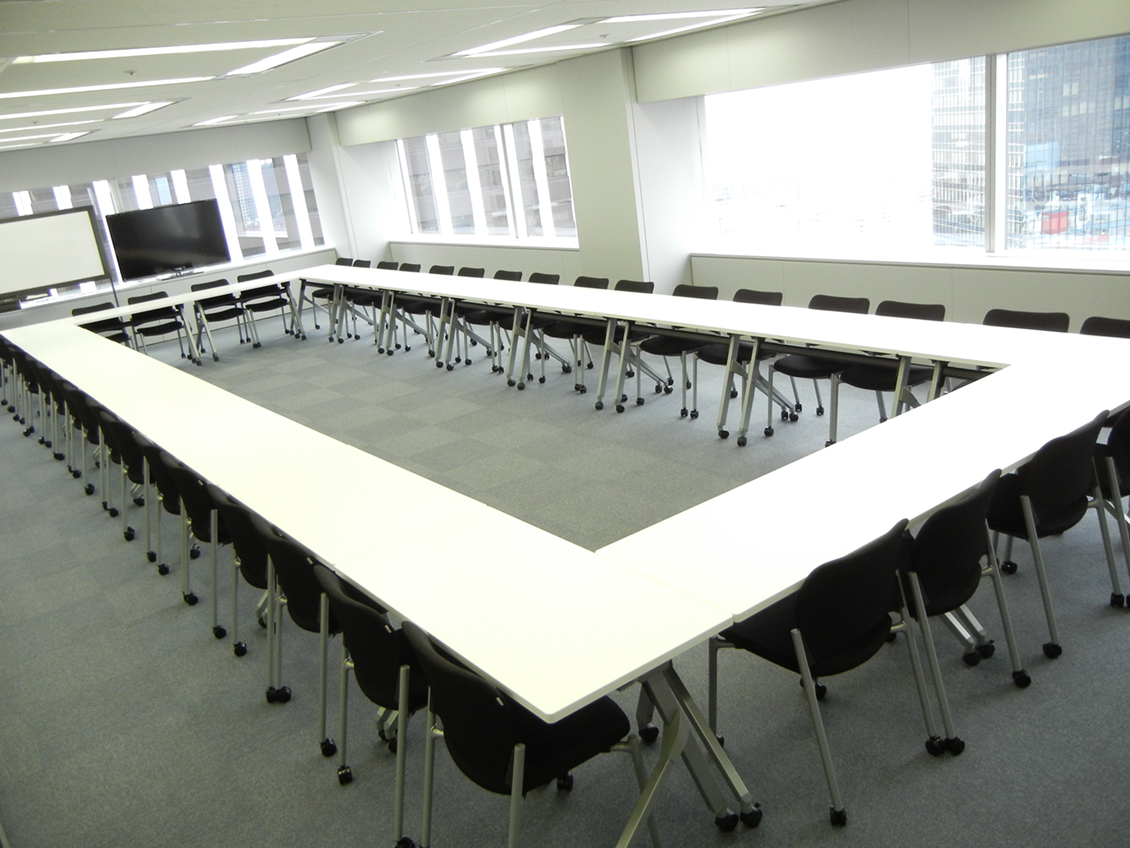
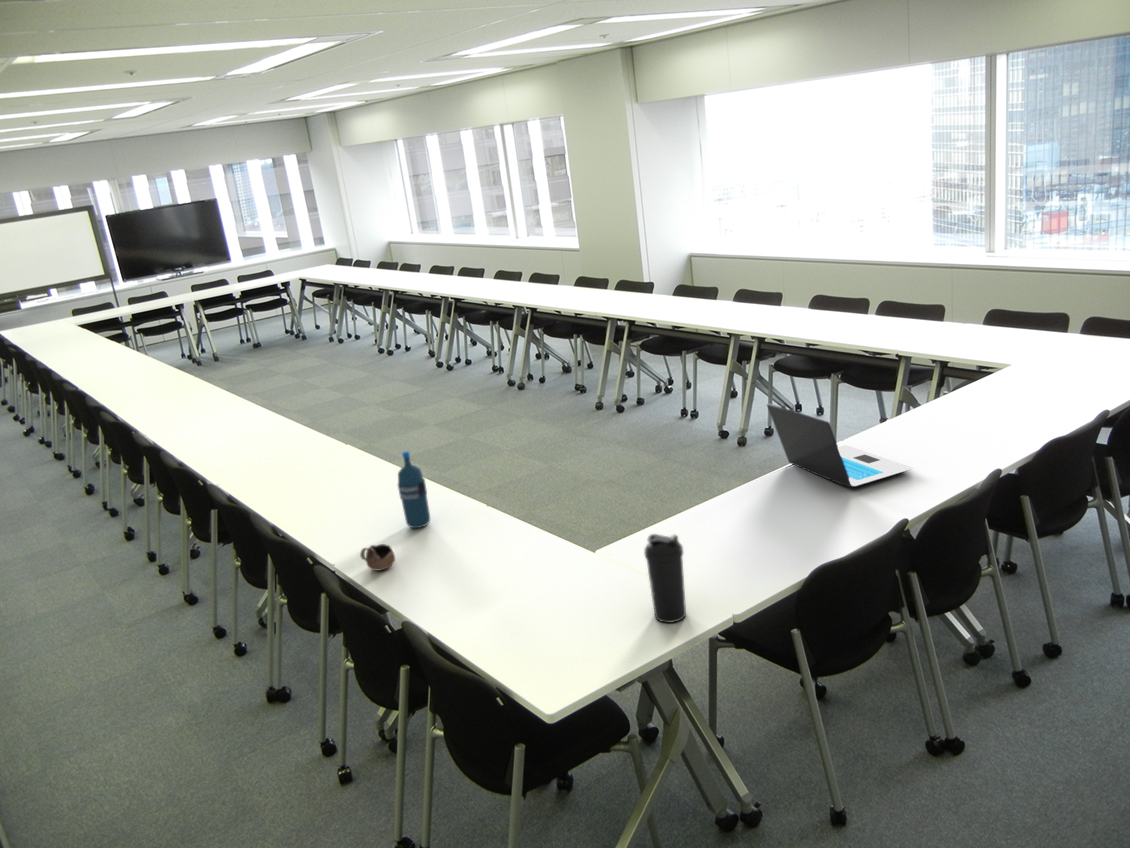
+ water bottle (412, 489)
+ cup (375, 555)
+ water bottle (666, 576)
+ laptop (834, 437)
